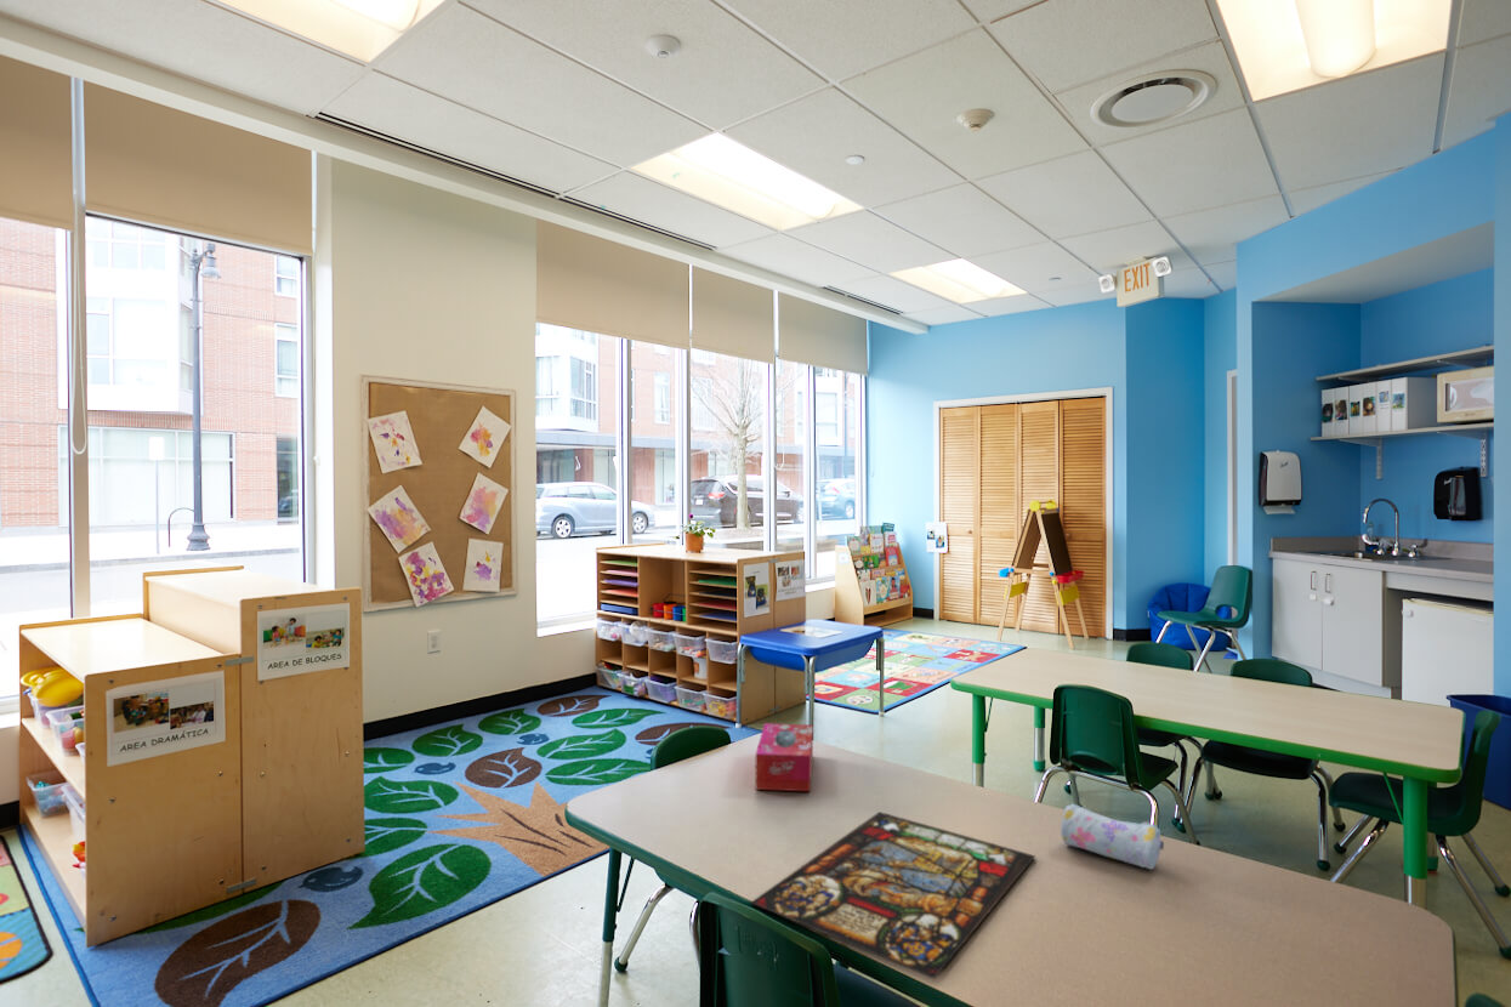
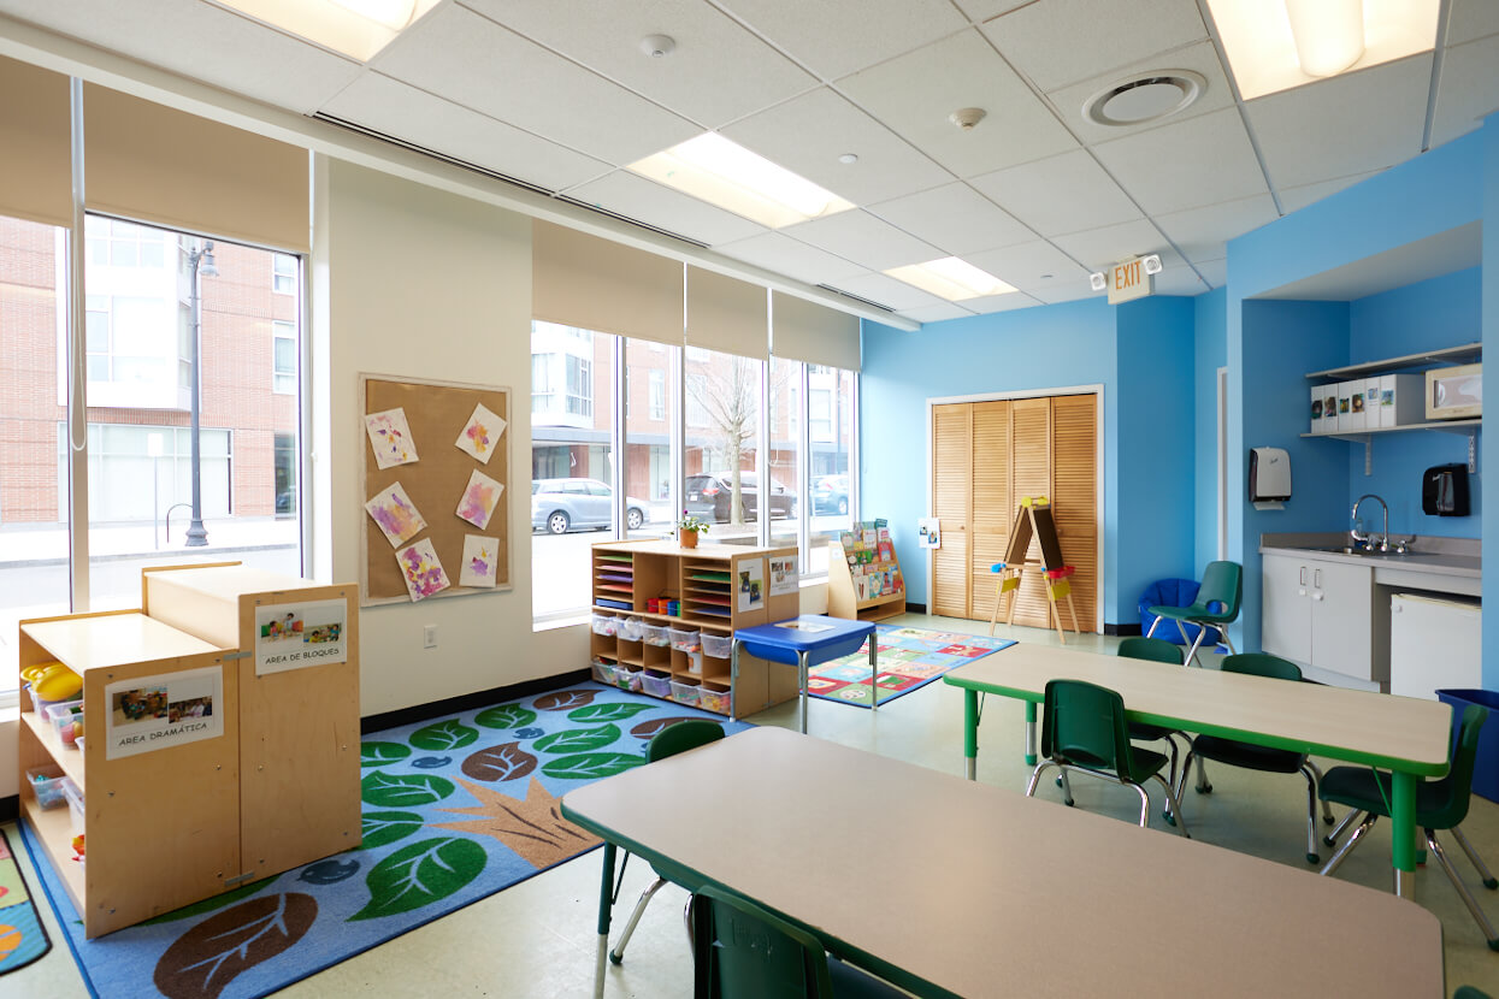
- tissue box (785, 755)
- pencil case (1109, 835)
- stained glass panel (901, 877)
